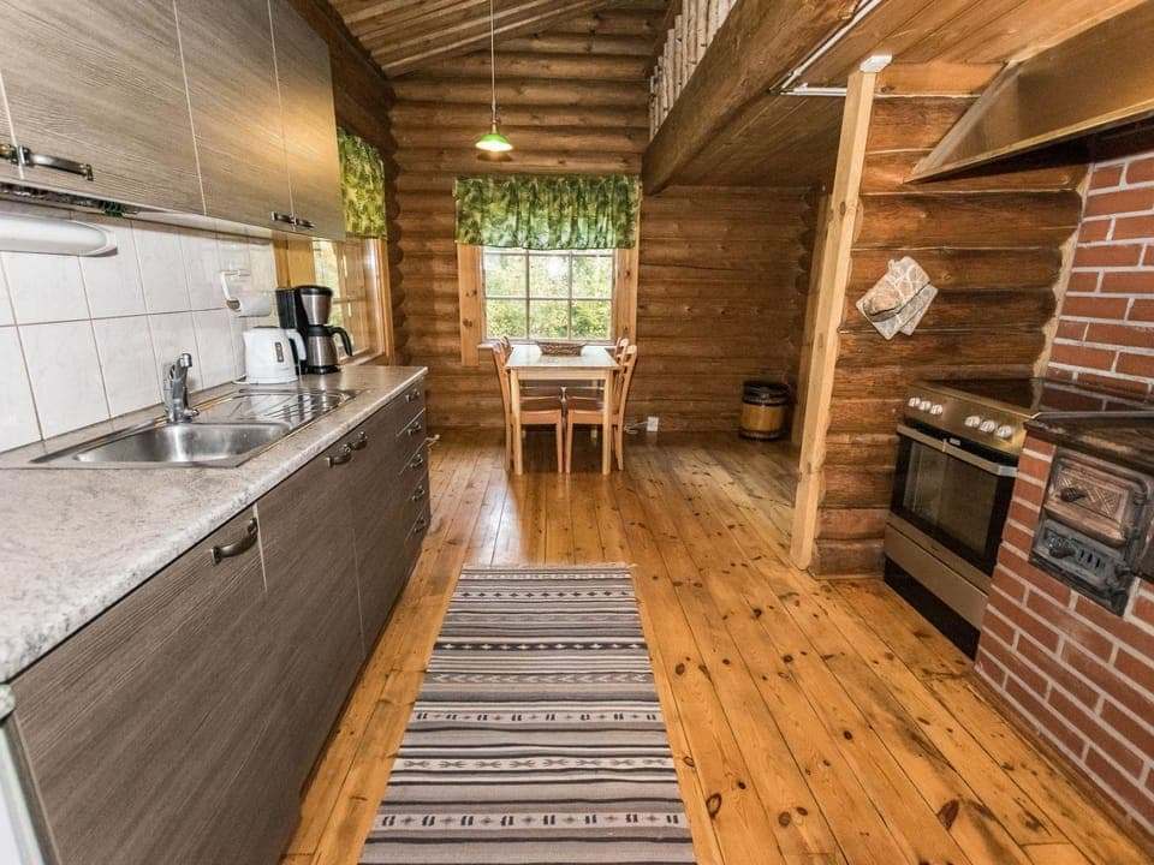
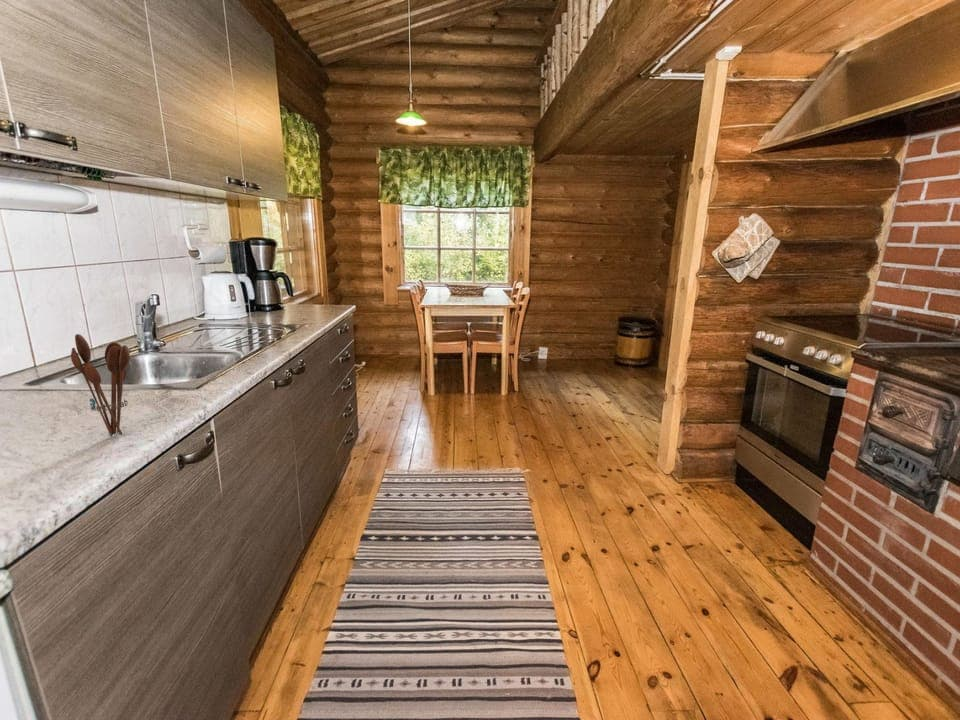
+ utensil holder (100, 386)
